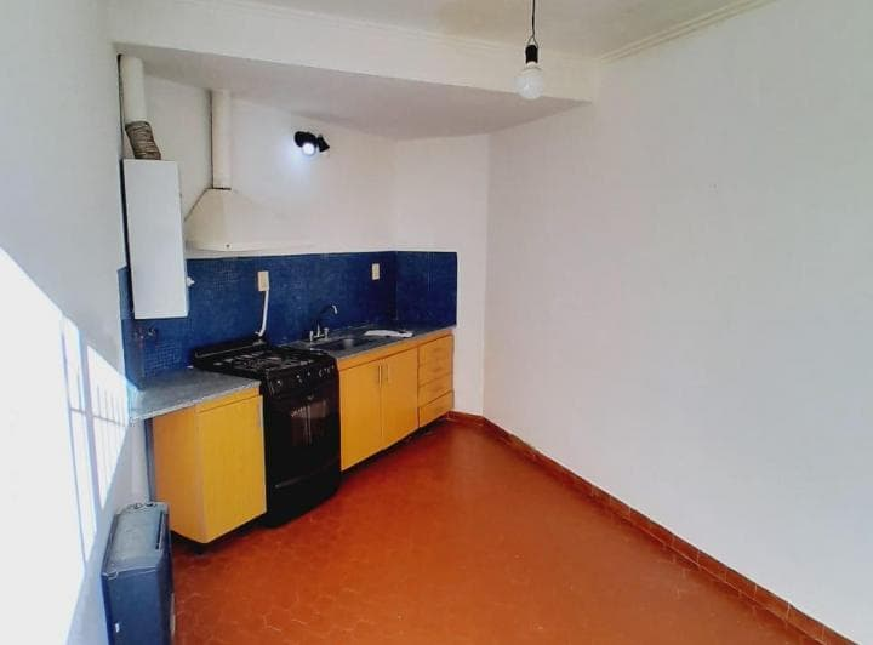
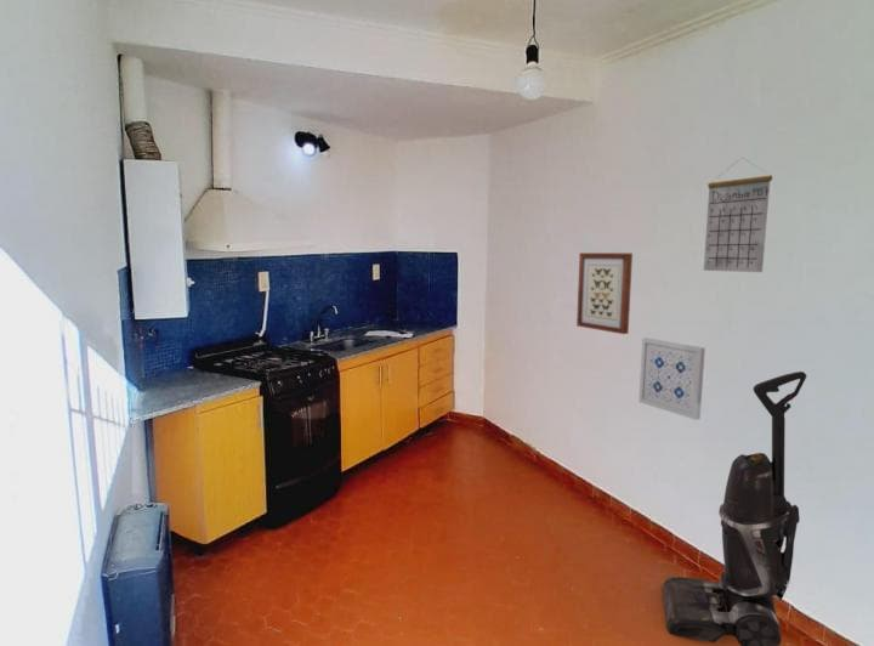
+ vacuum cleaner (725, 497)
+ wall art (669, 376)
+ wall art (602, 291)
+ calendar (736, 215)
